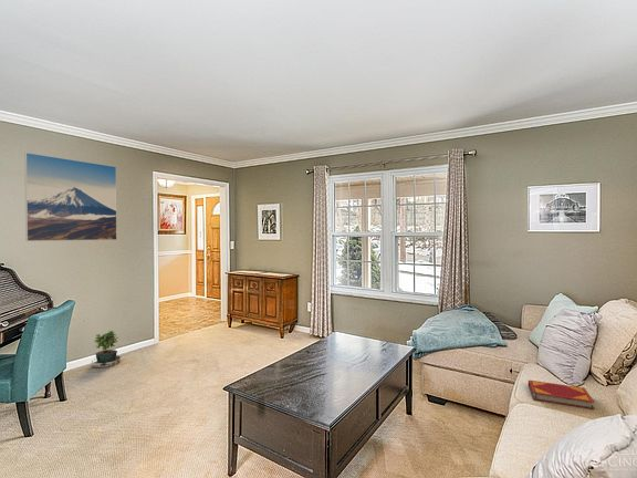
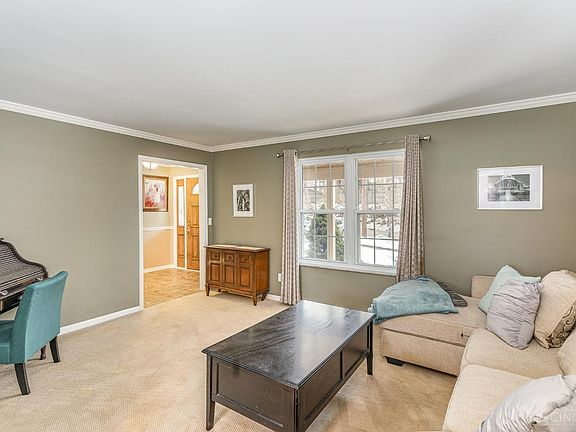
- hardback book (558, 393)
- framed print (74, 200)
- potted plant (106, 346)
